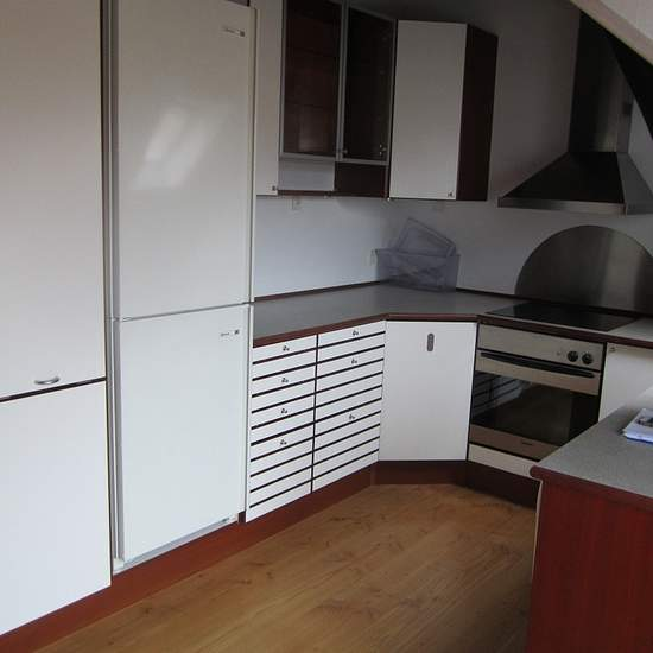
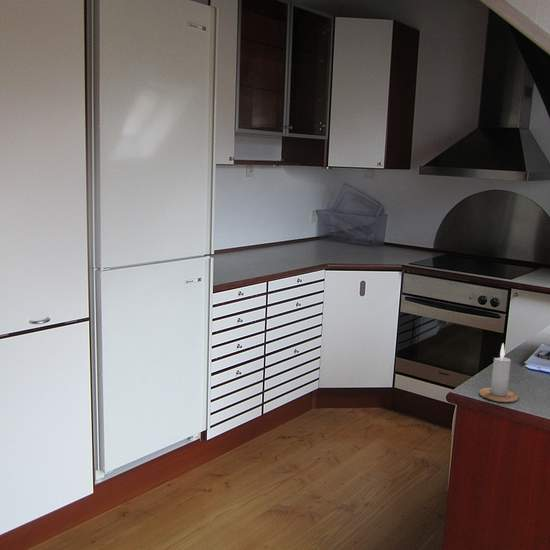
+ candle (501, 369)
